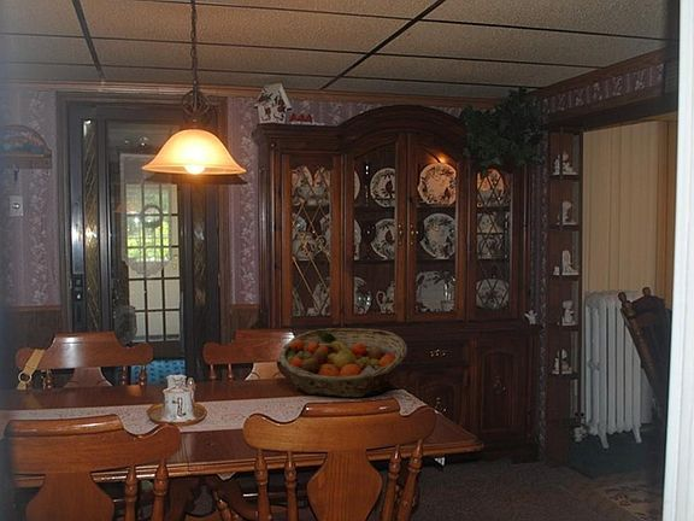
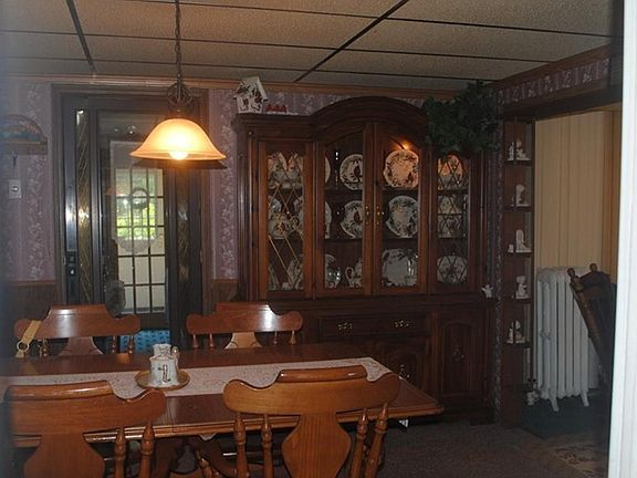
- fruit basket (342, 361)
